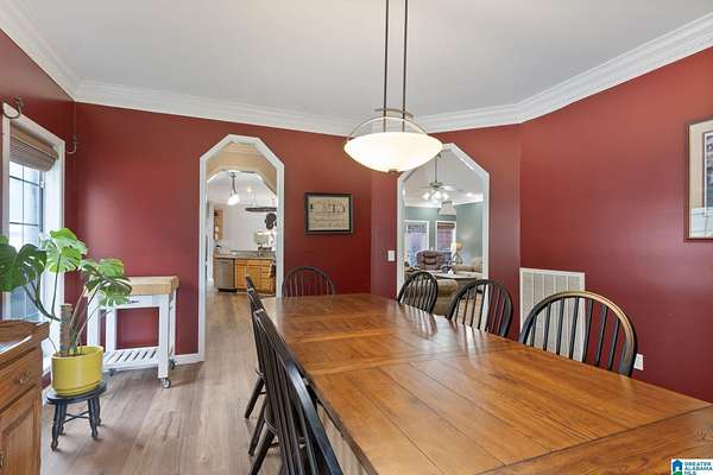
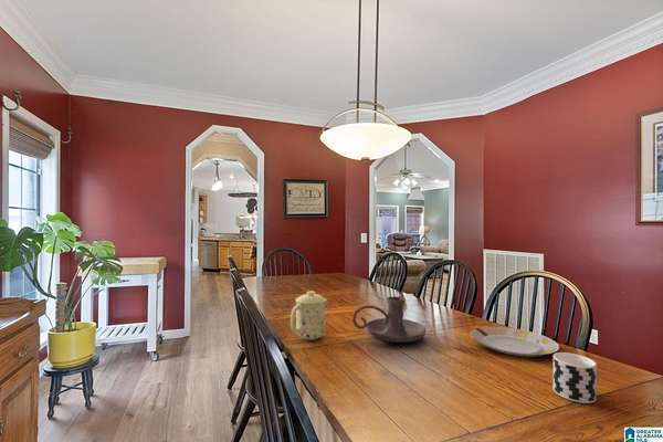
+ candle holder (388, 317)
+ cup (575, 375)
+ mug (308, 314)
+ plate (512, 341)
